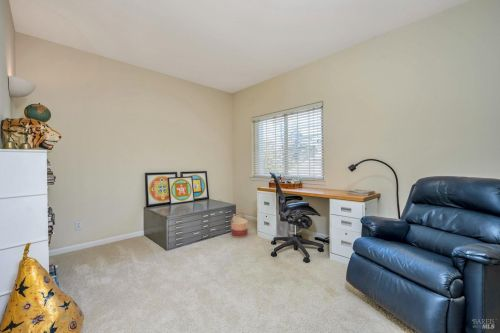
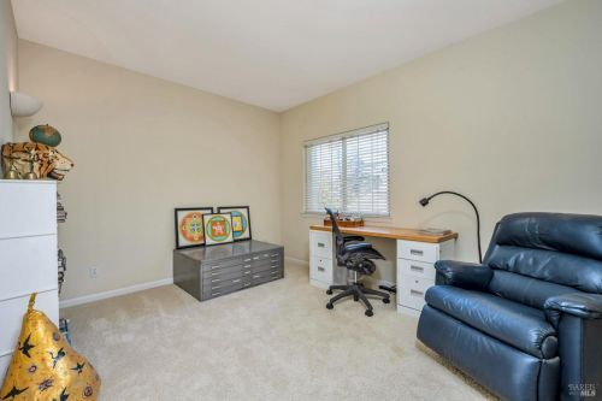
- basket (239, 224)
